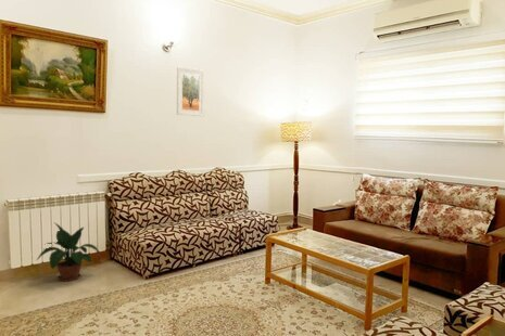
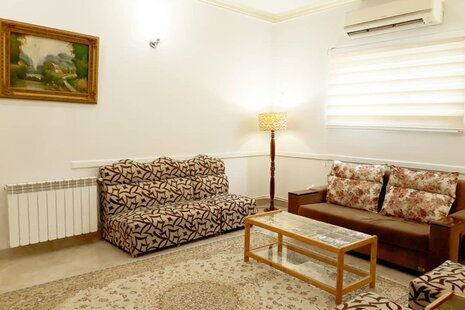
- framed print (190, 92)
- potted plant (67, 248)
